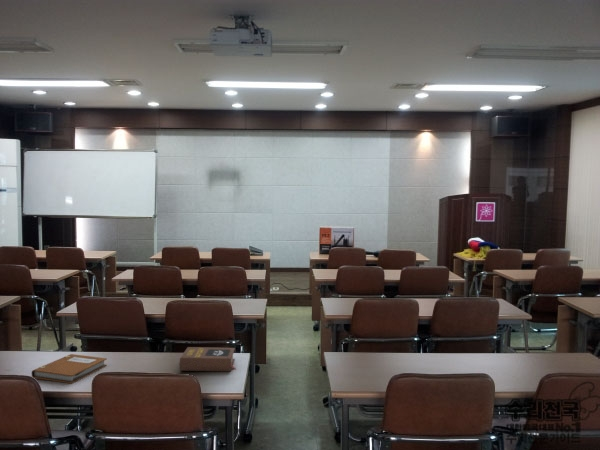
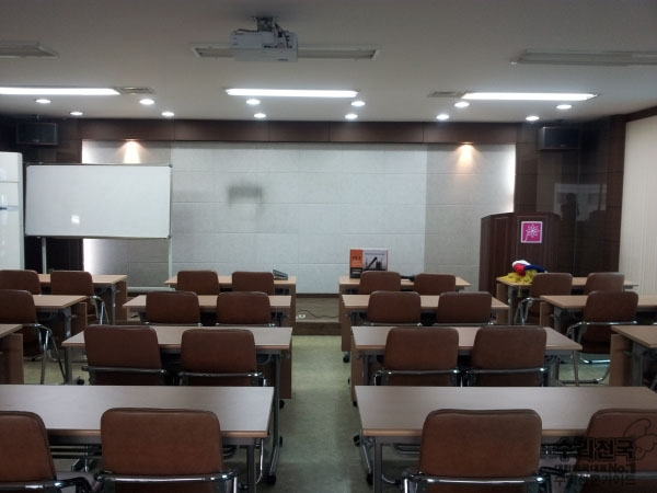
- notebook (71, 367)
- book (210, 359)
